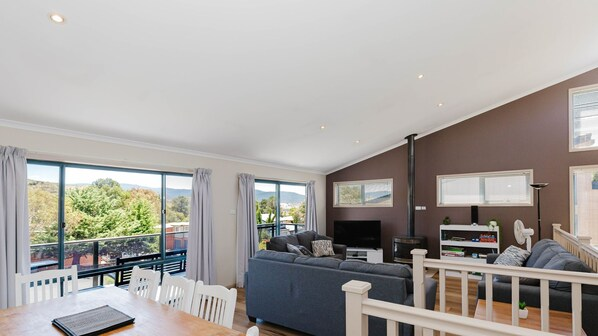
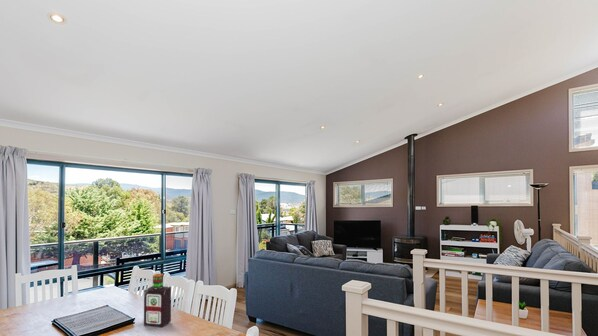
+ bottle (157, 299)
